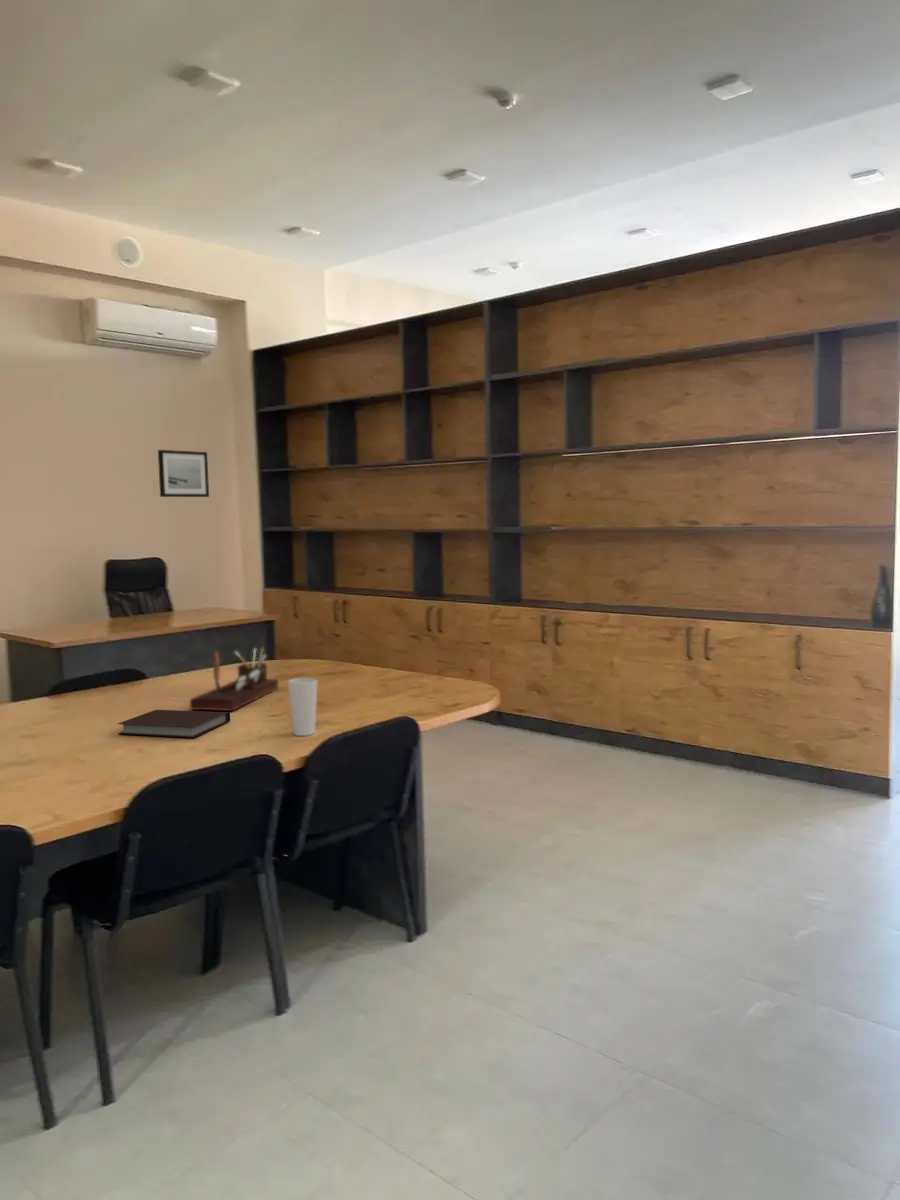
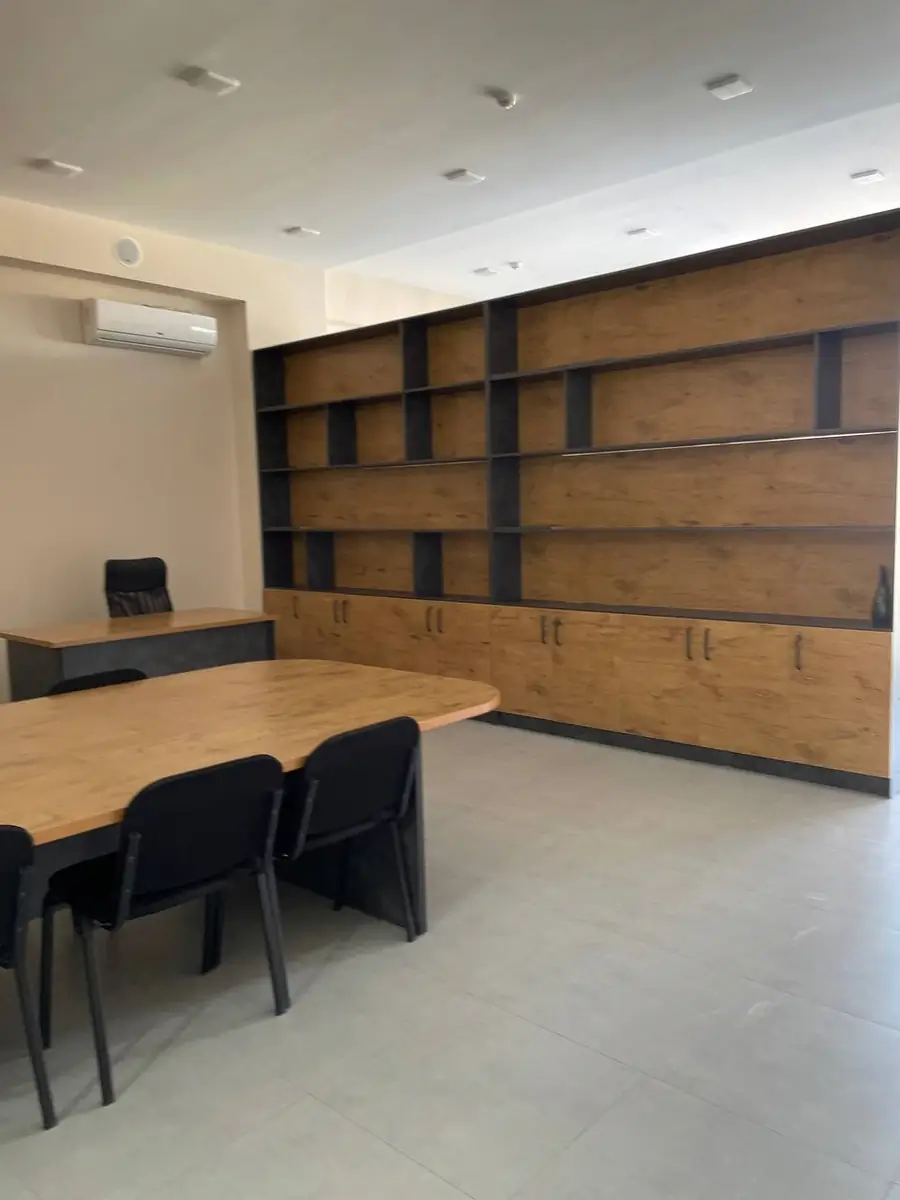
- desk organizer (238, 671)
- wall art (184, 474)
- cup (303, 707)
- notebook (175, 722)
